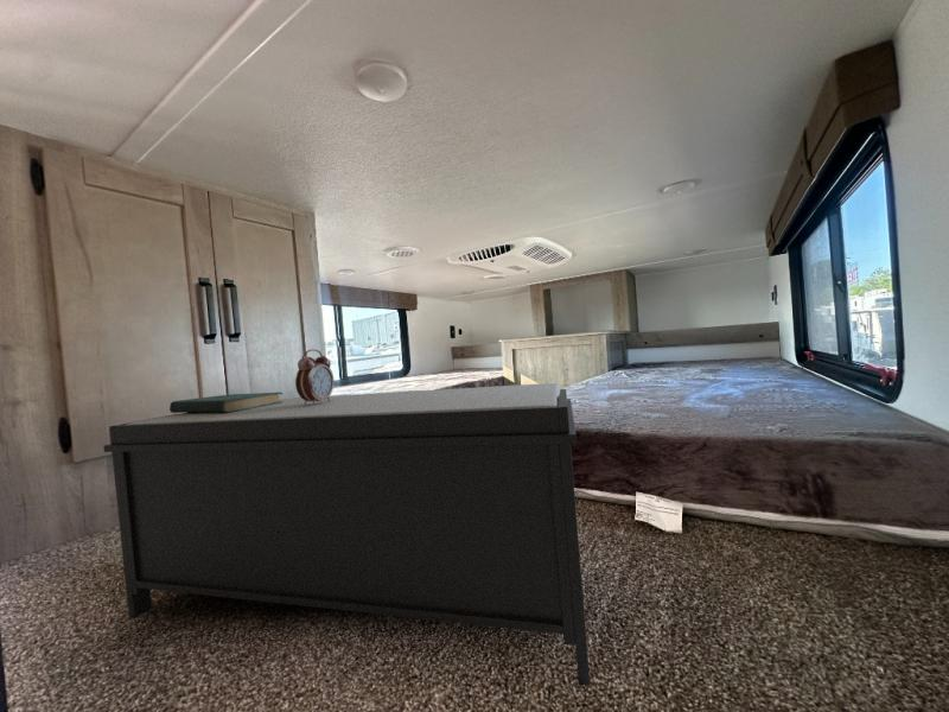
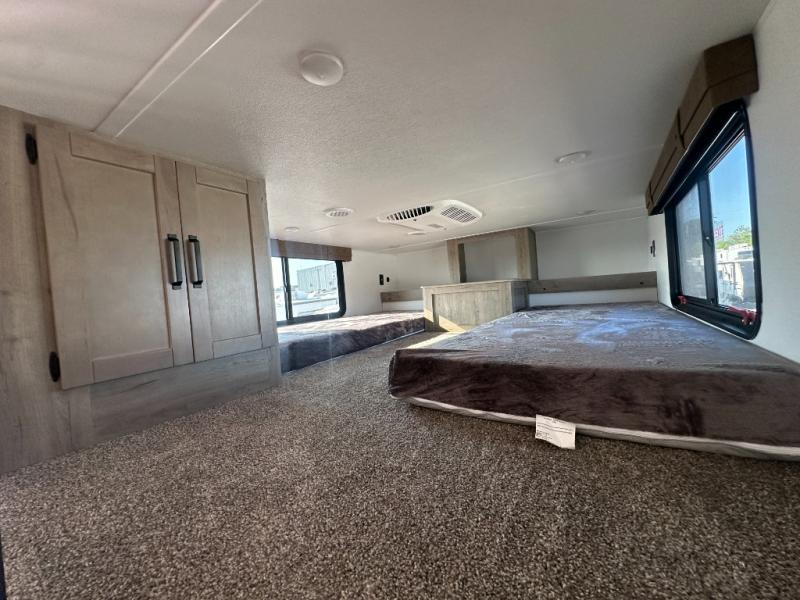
- alarm clock (314, 375)
- bench (357, 496)
- book (228, 401)
